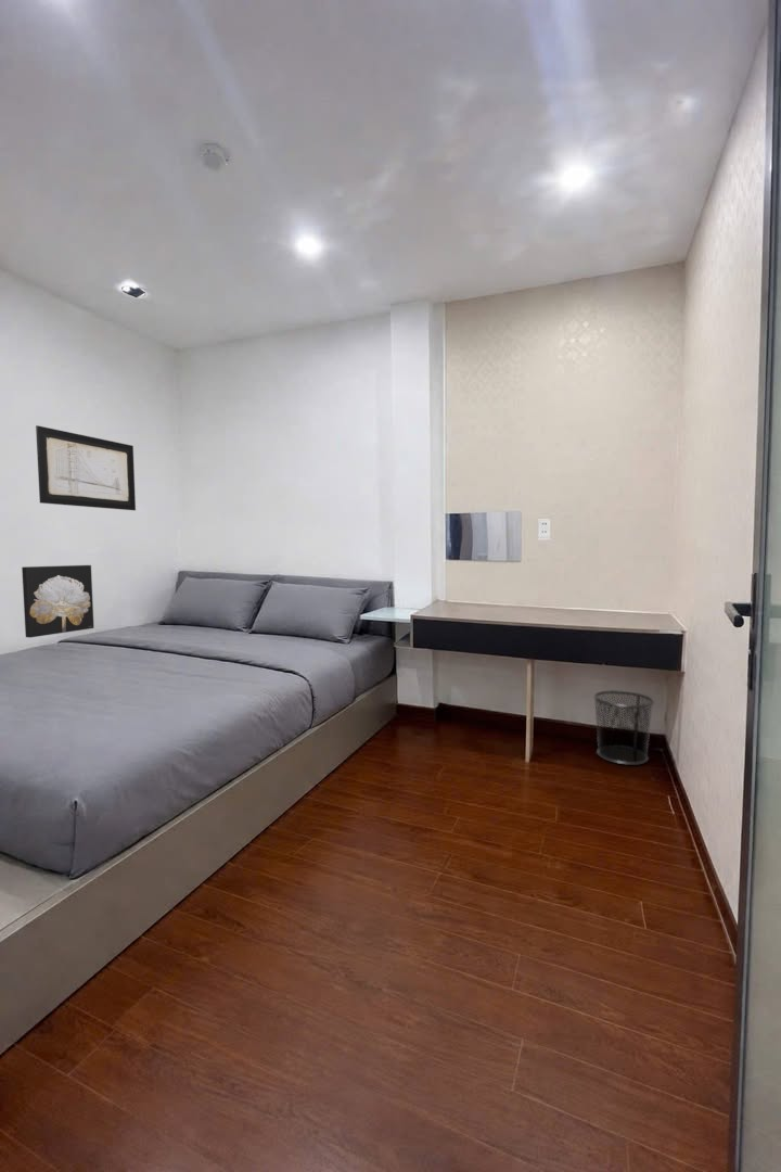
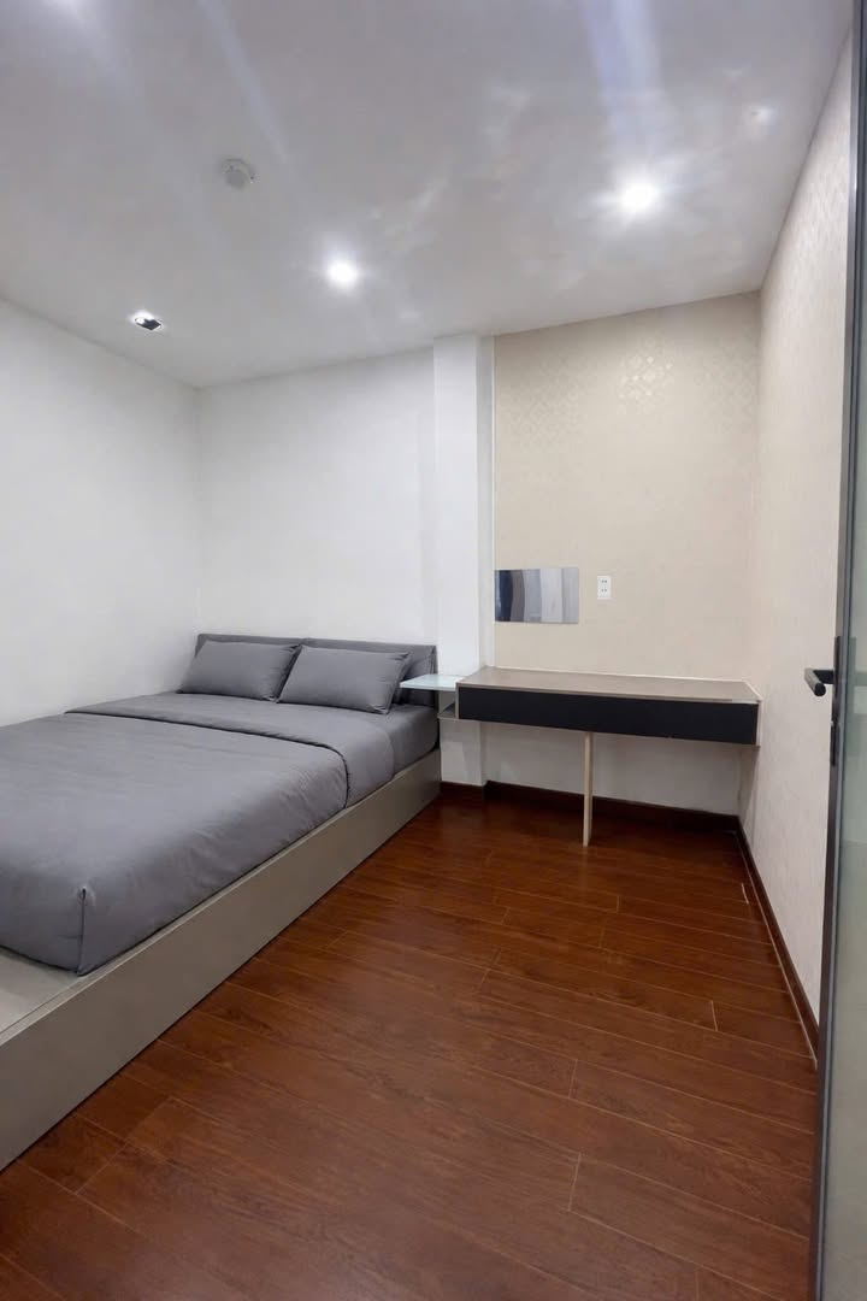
- wall art (60, 599)
- wall art (90, 471)
- waste bin (623, 726)
